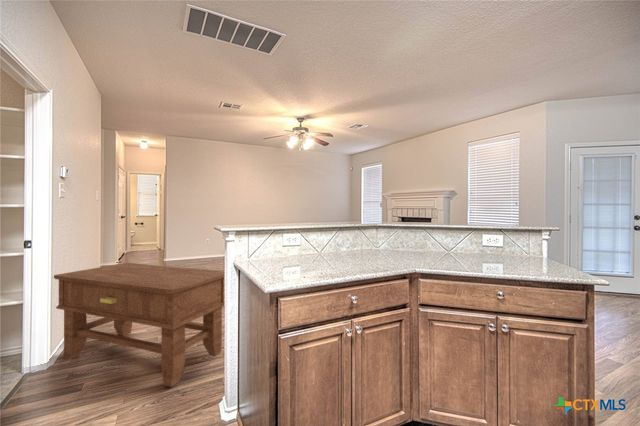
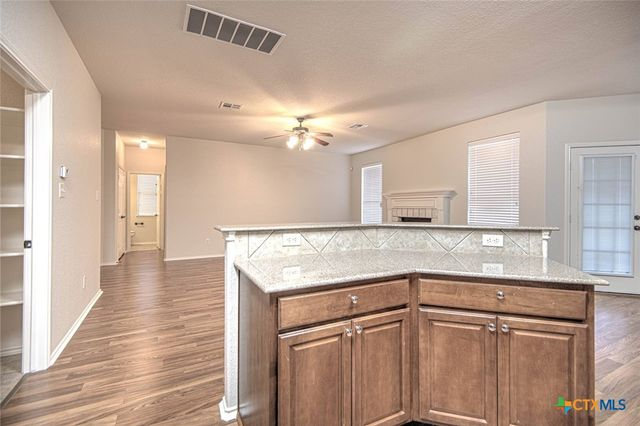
- side table (144, 314)
